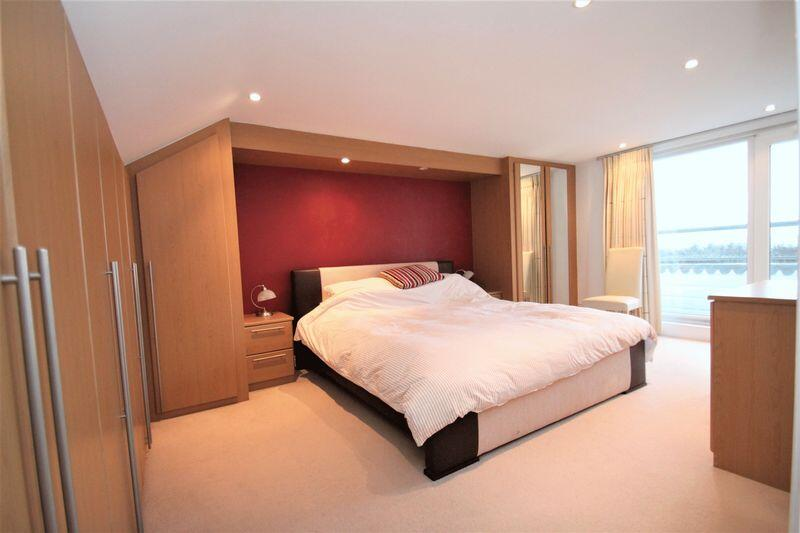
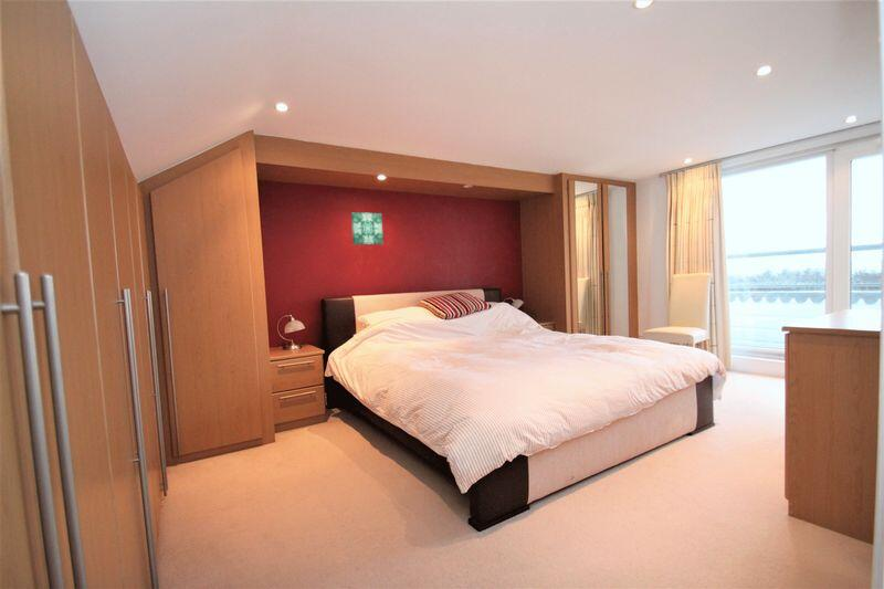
+ wall art (367, 228)
